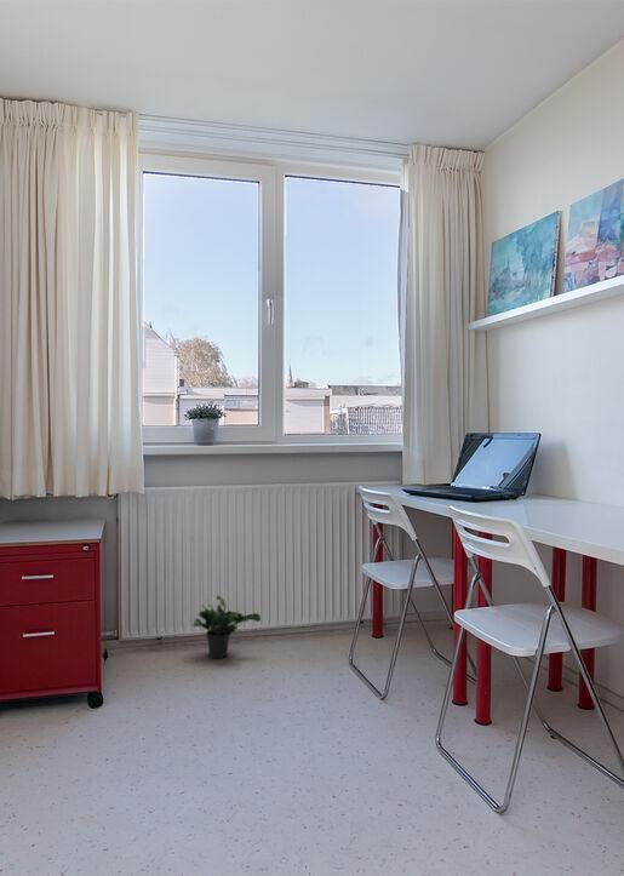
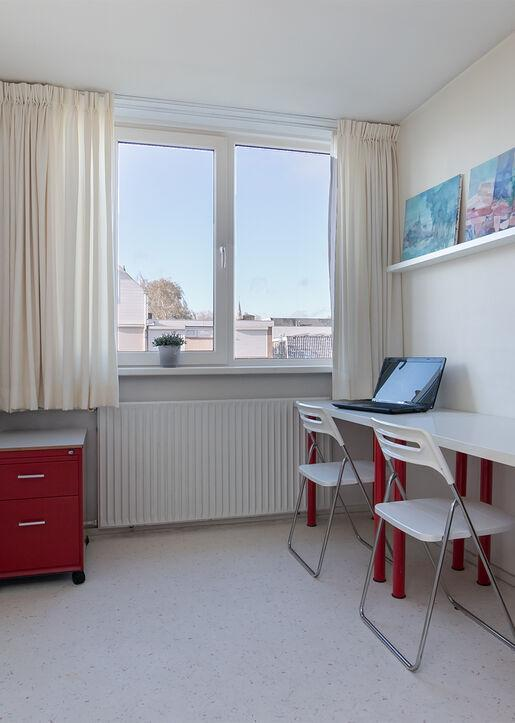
- potted plant (227, 624)
